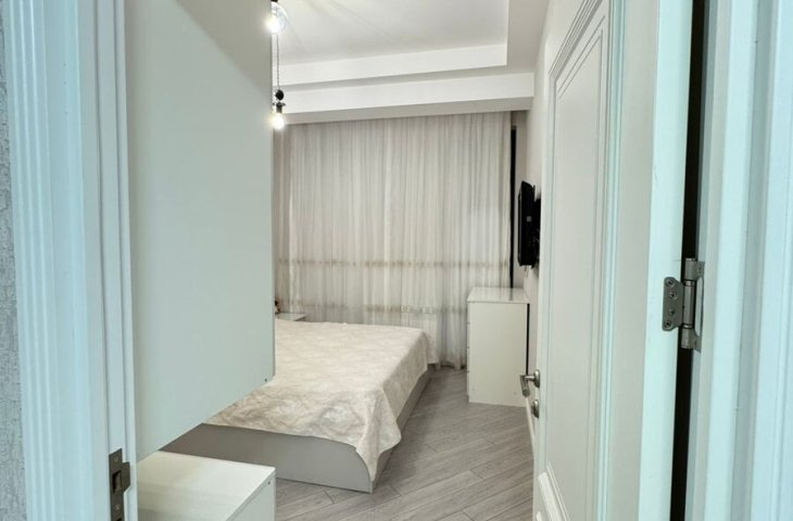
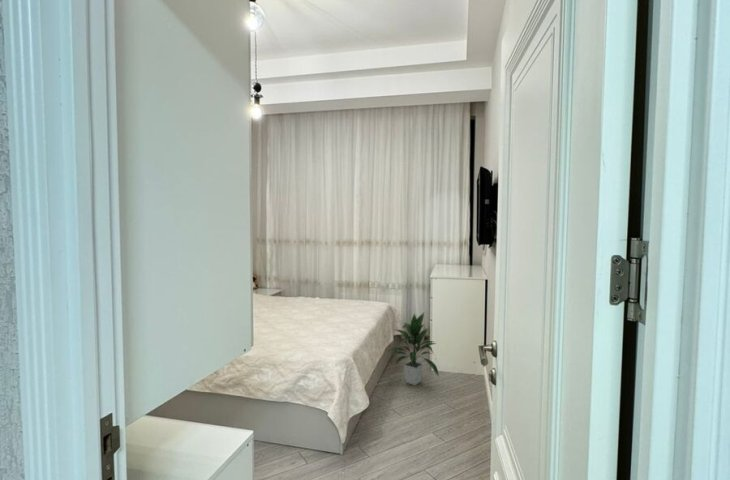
+ indoor plant (414, 349)
